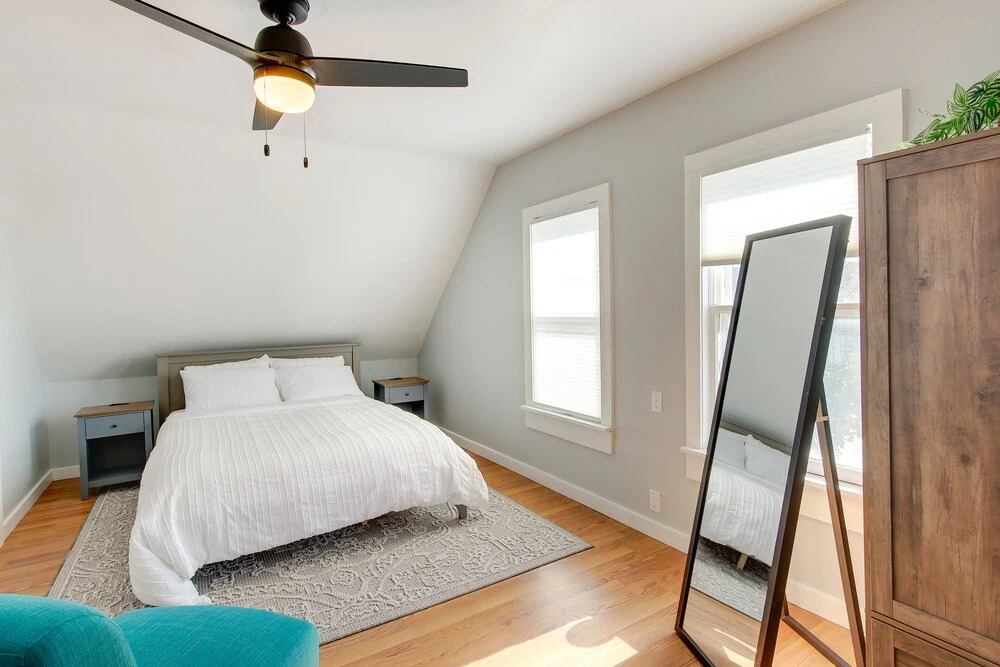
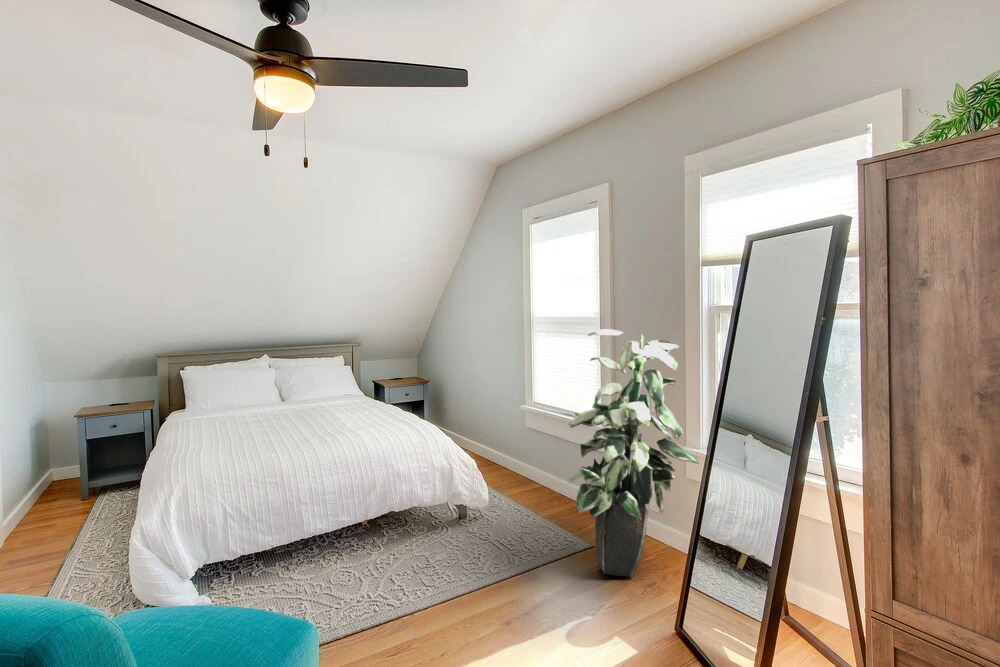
+ indoor plant (623, 448)
